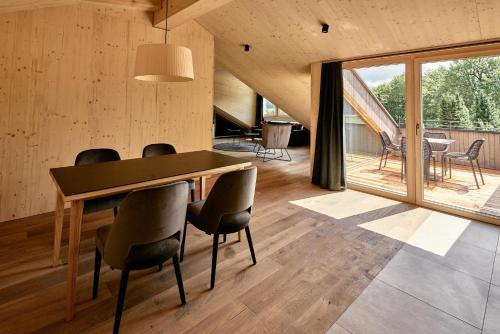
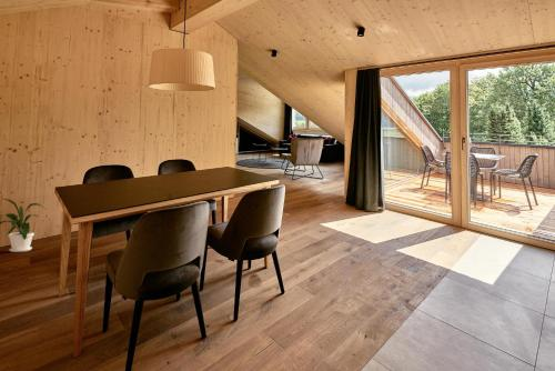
+ house plant (19, 224)
